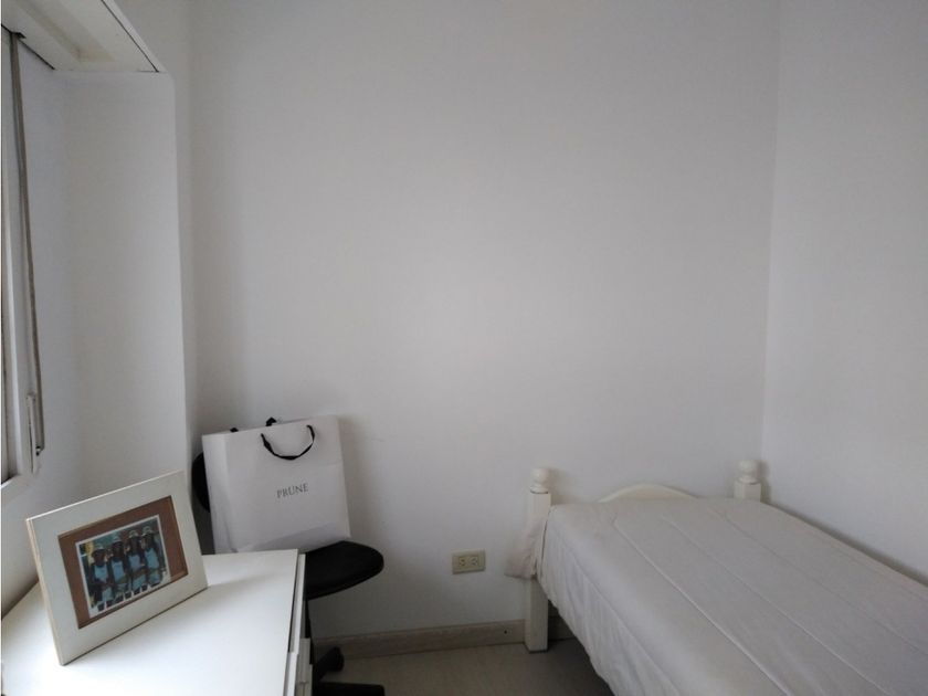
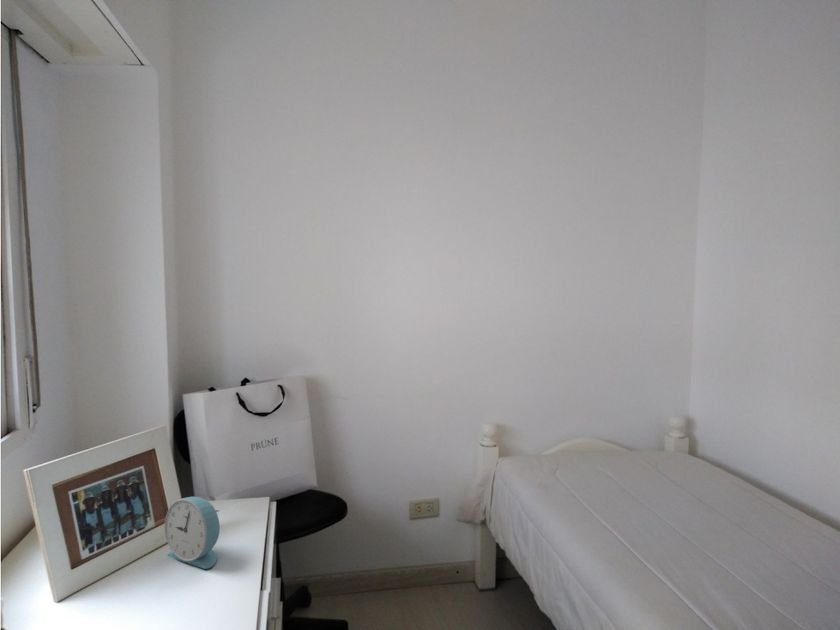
+ alarm clock (195, 526)
